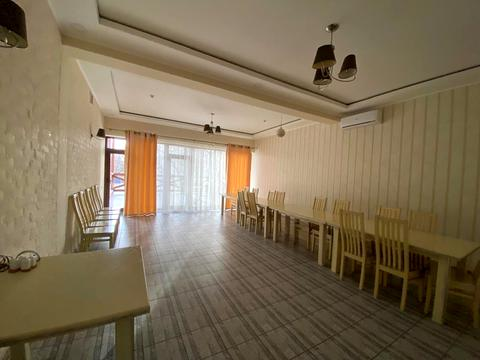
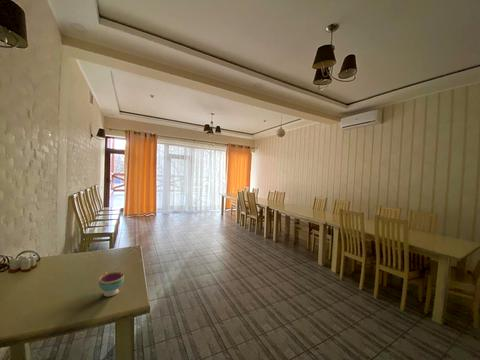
+ teacup (111, 283)
